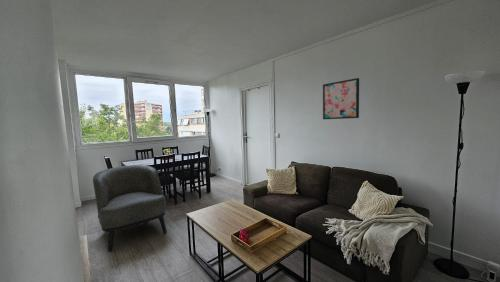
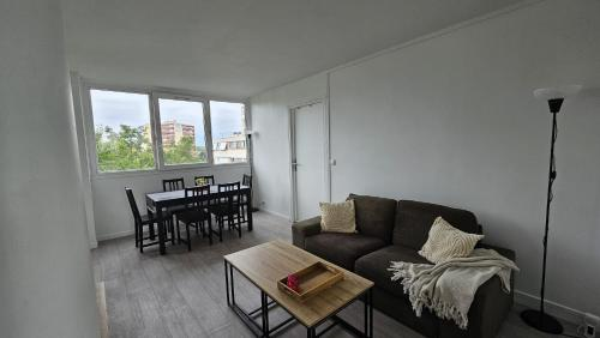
- armchair (130, 200)
- wall art (339, 100)
